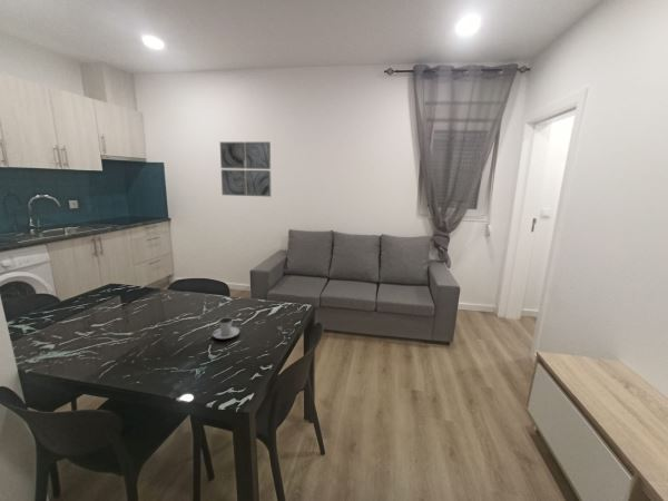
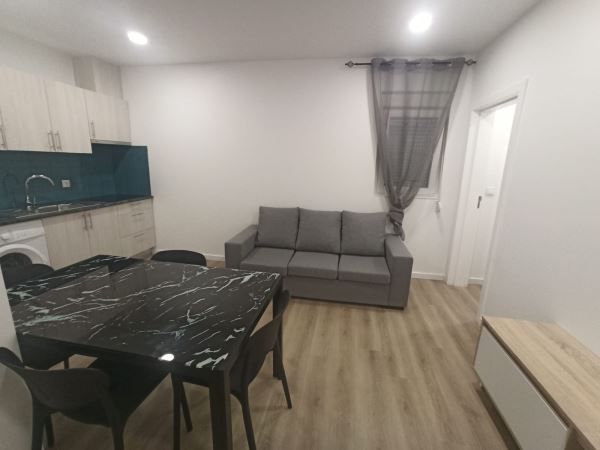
- wall art (246, 168)
- cappuccino (224, 323)
